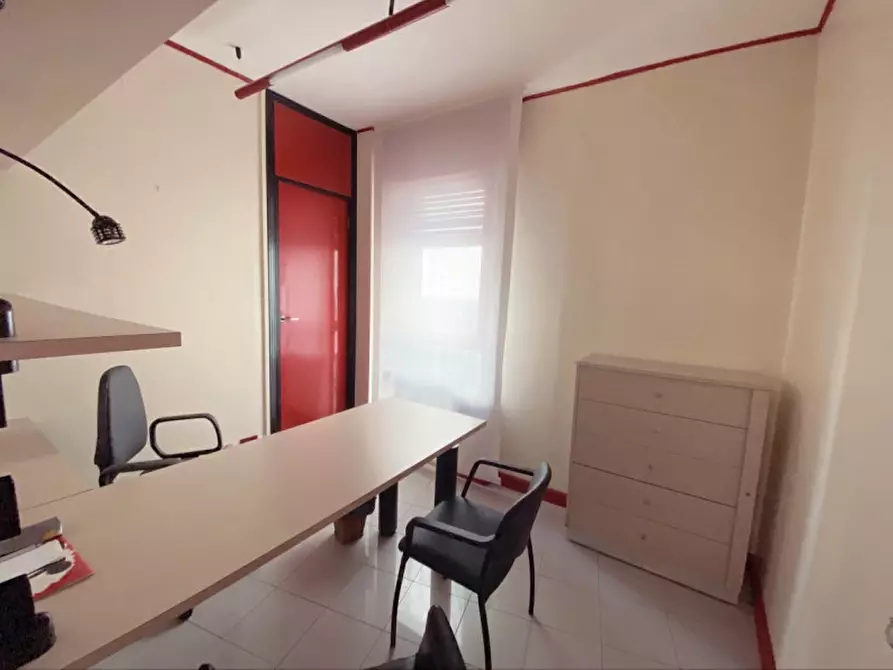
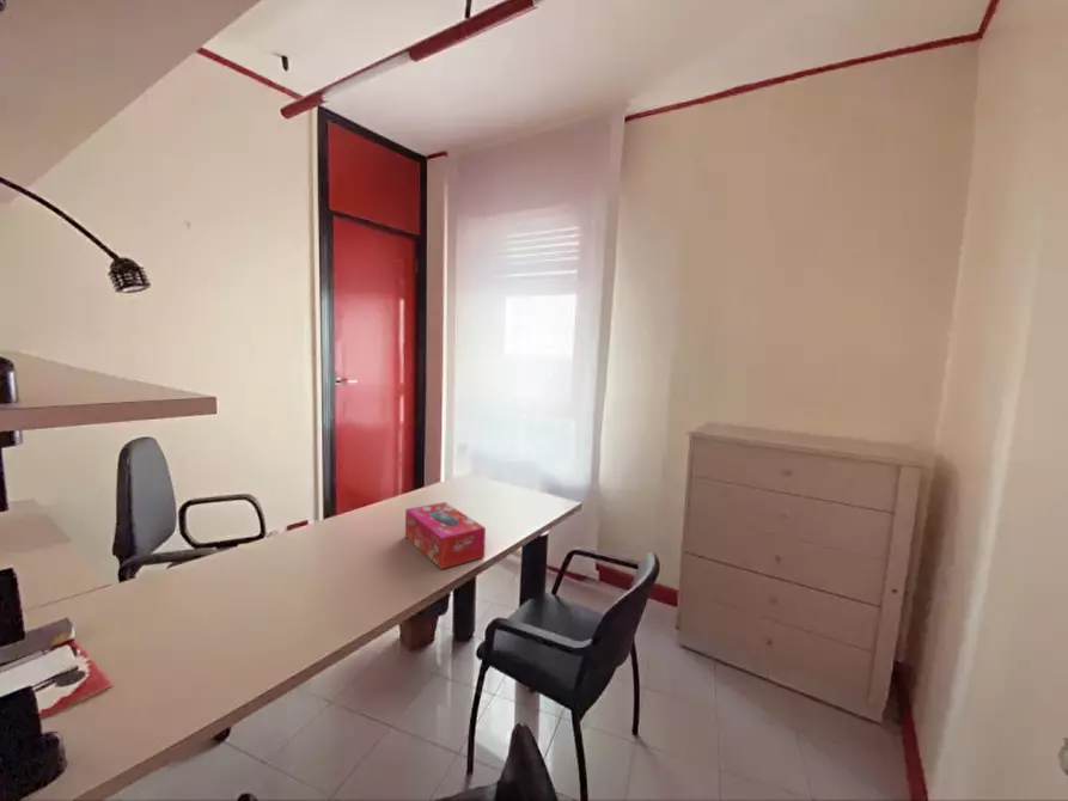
+ tissue box (443, 532)
